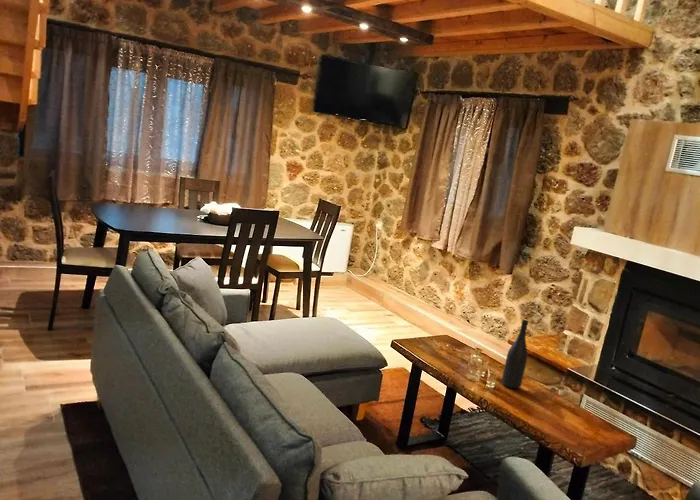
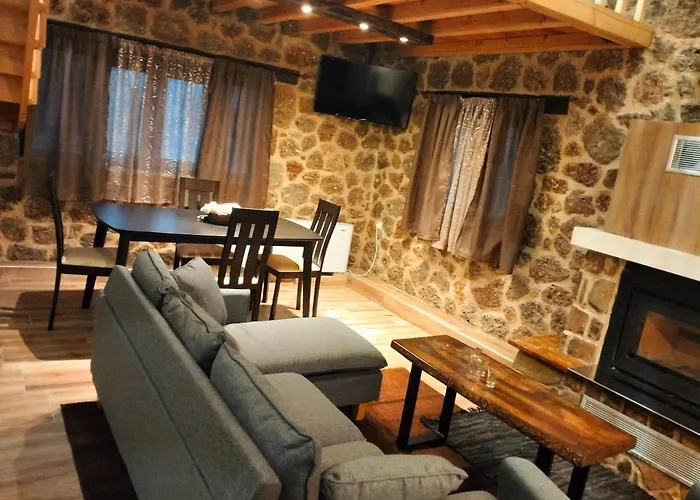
- wine bottle (517, 353)
